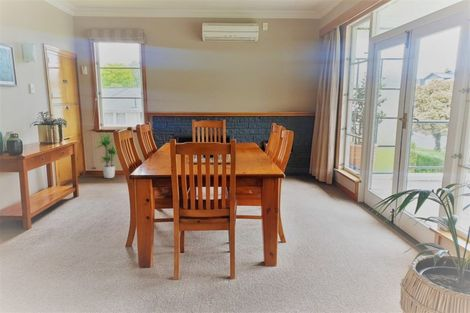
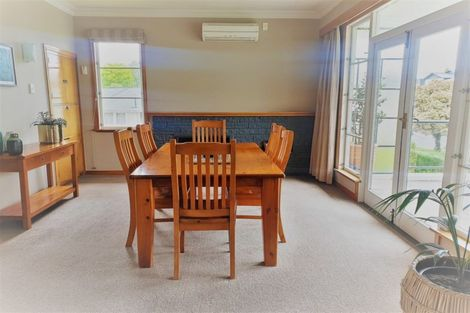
- potted plant (109, 154)
